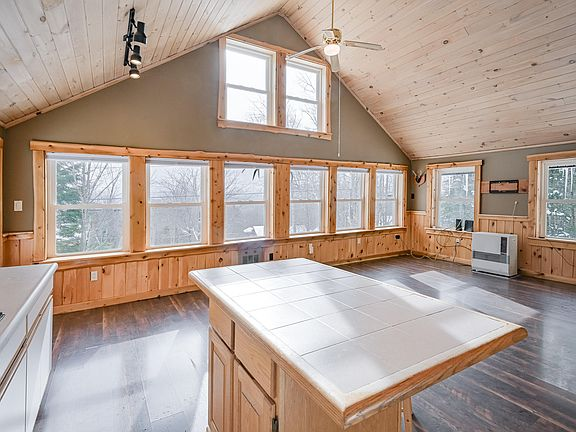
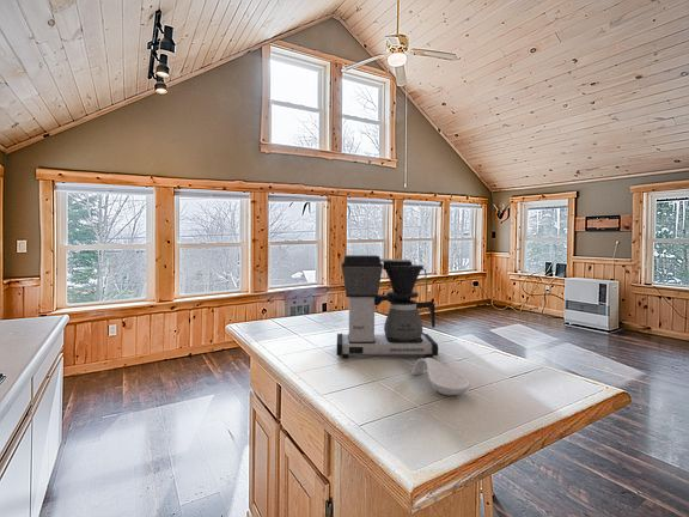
+ spoon rest (437, 373)
+ coffee maker (388, 300)
